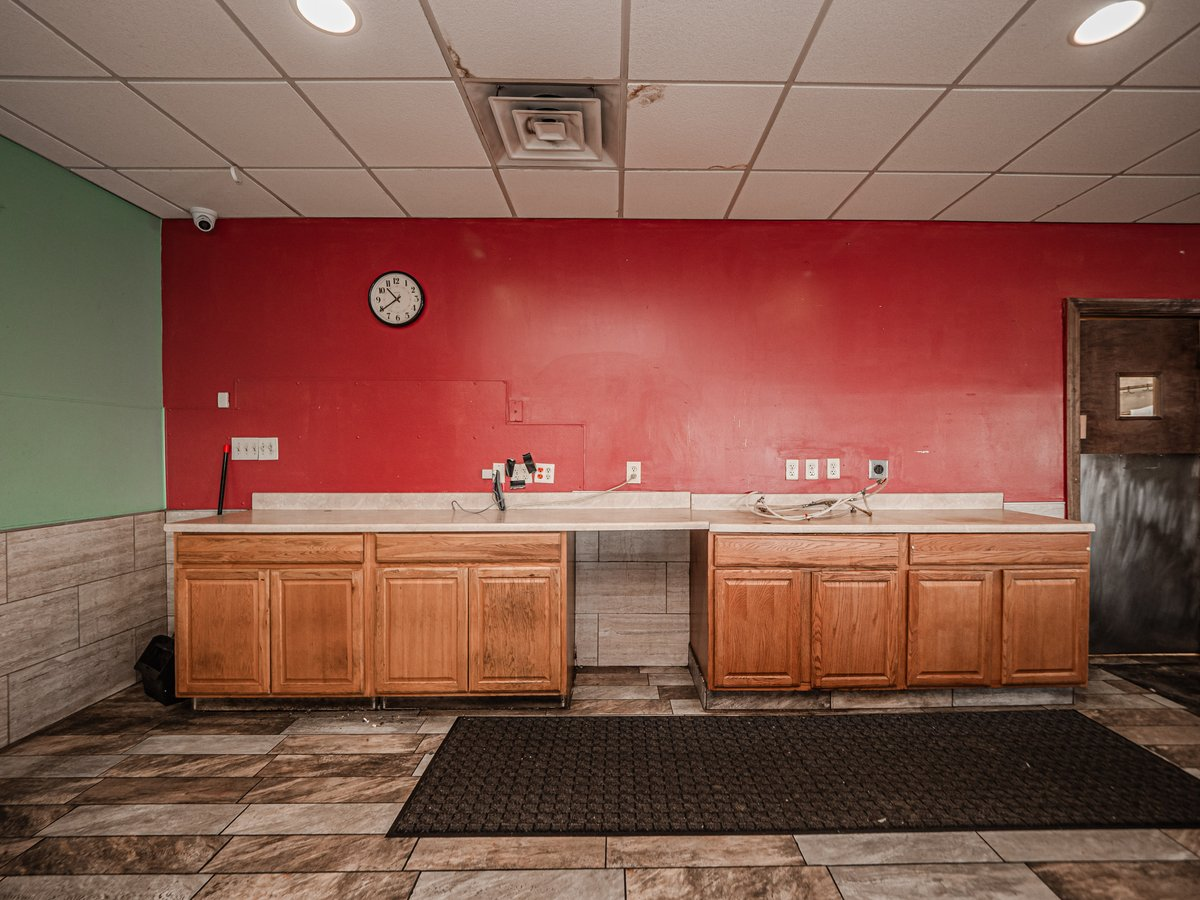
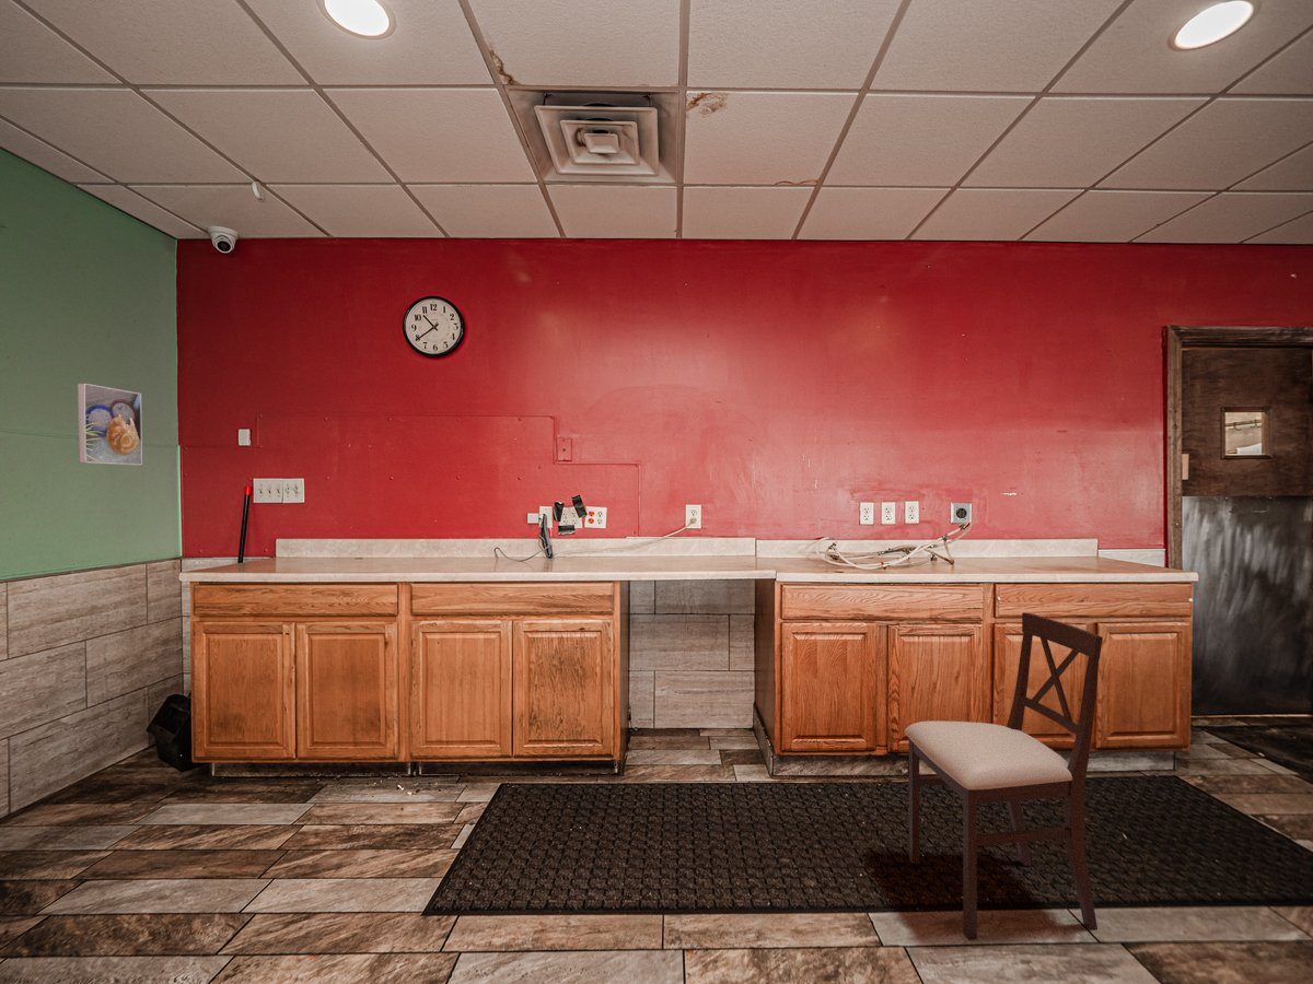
+ chair (997, 759)
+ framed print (112, 425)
